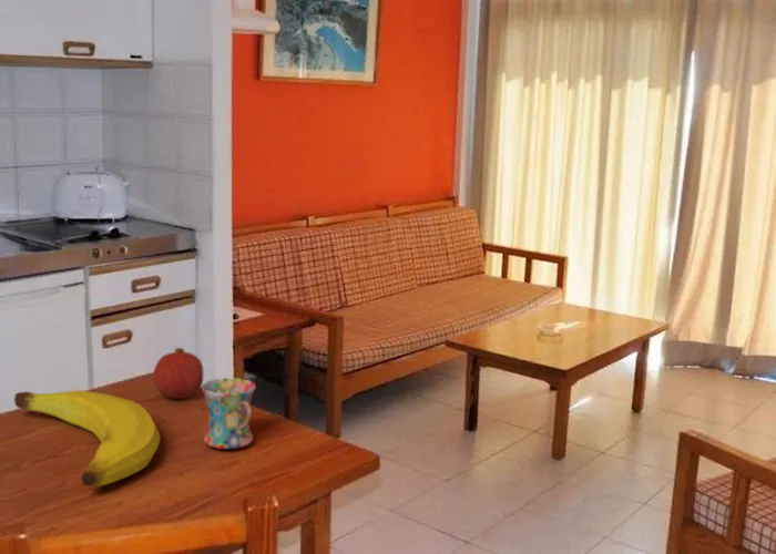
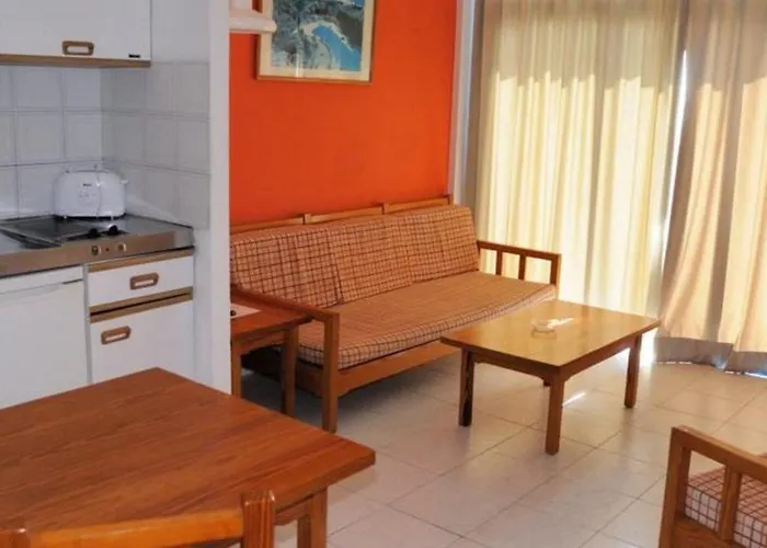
- fruit (178, 372)
- mug (232, 417)
- fruit (95, 429)
